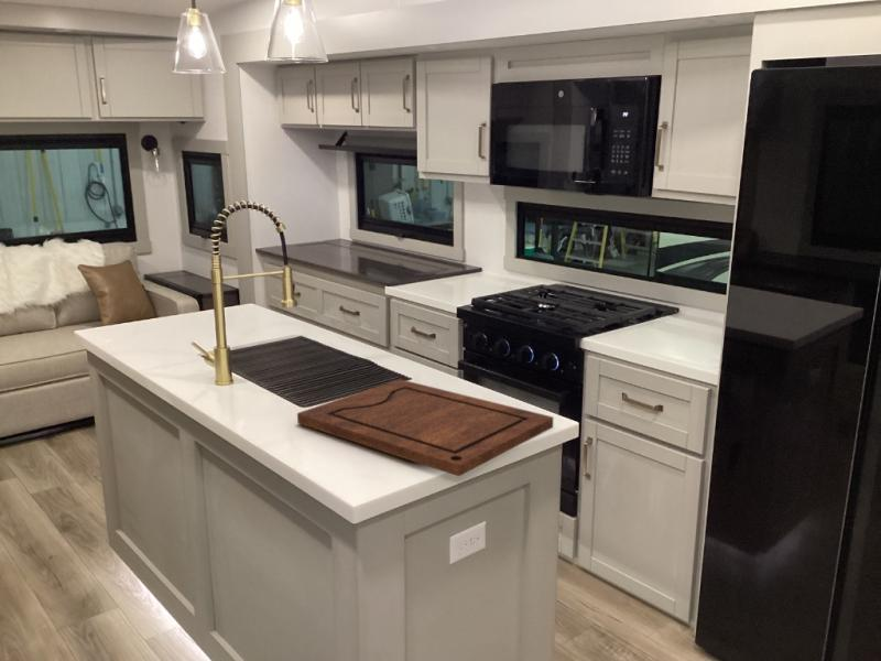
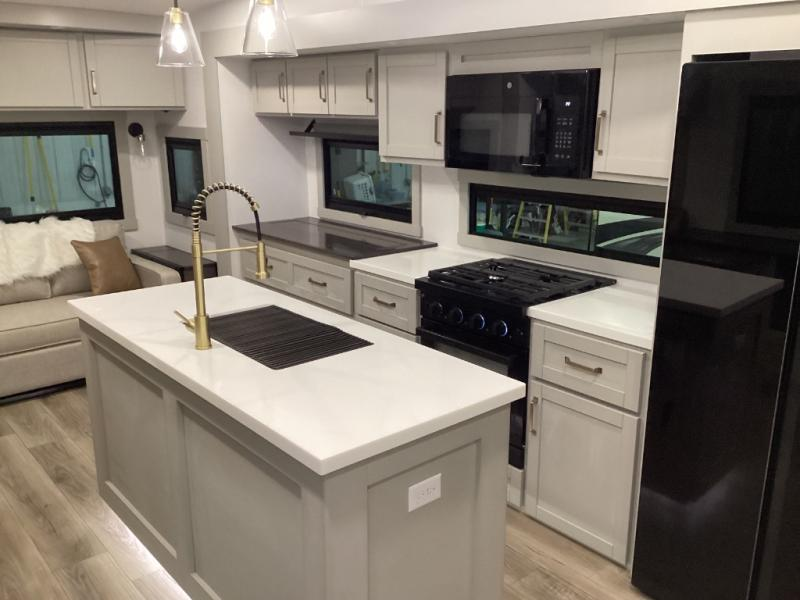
- cutting board (424, 420)
